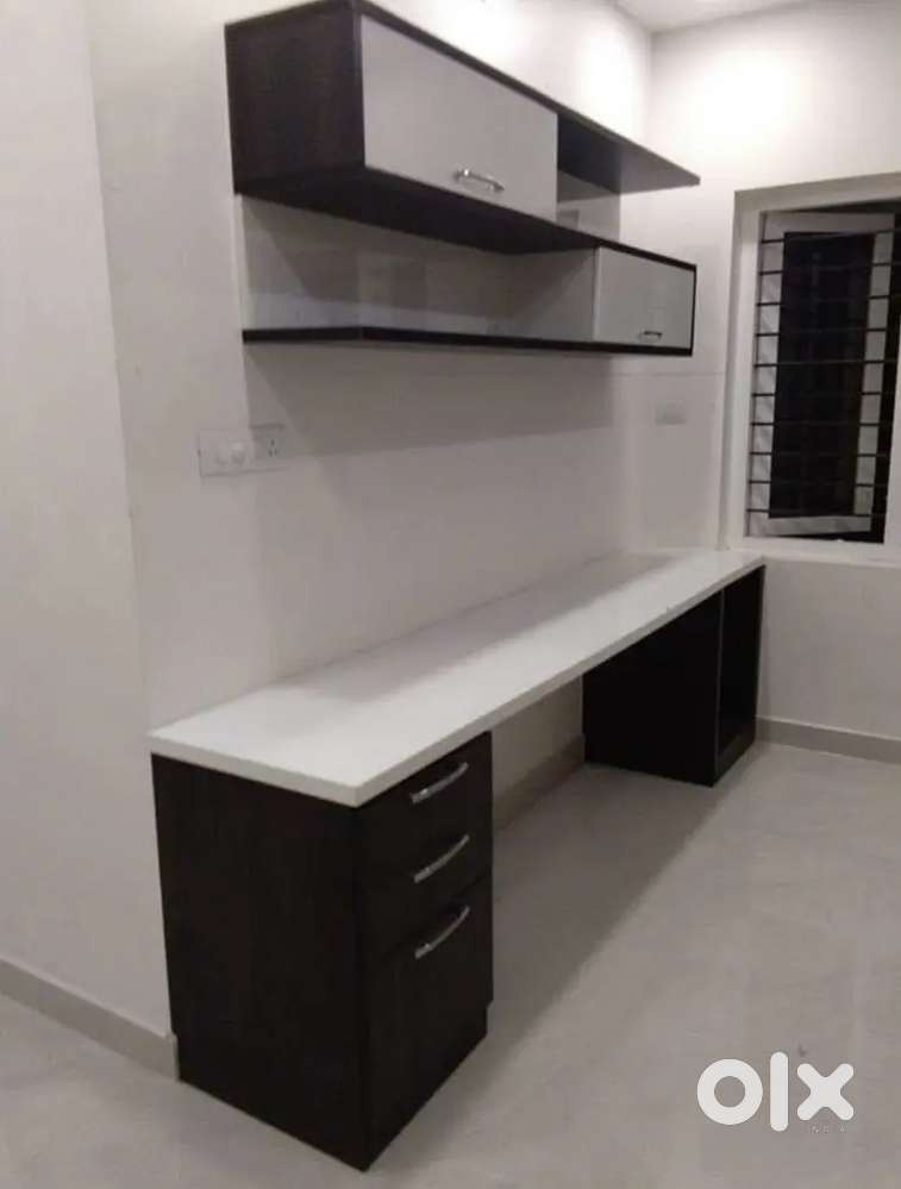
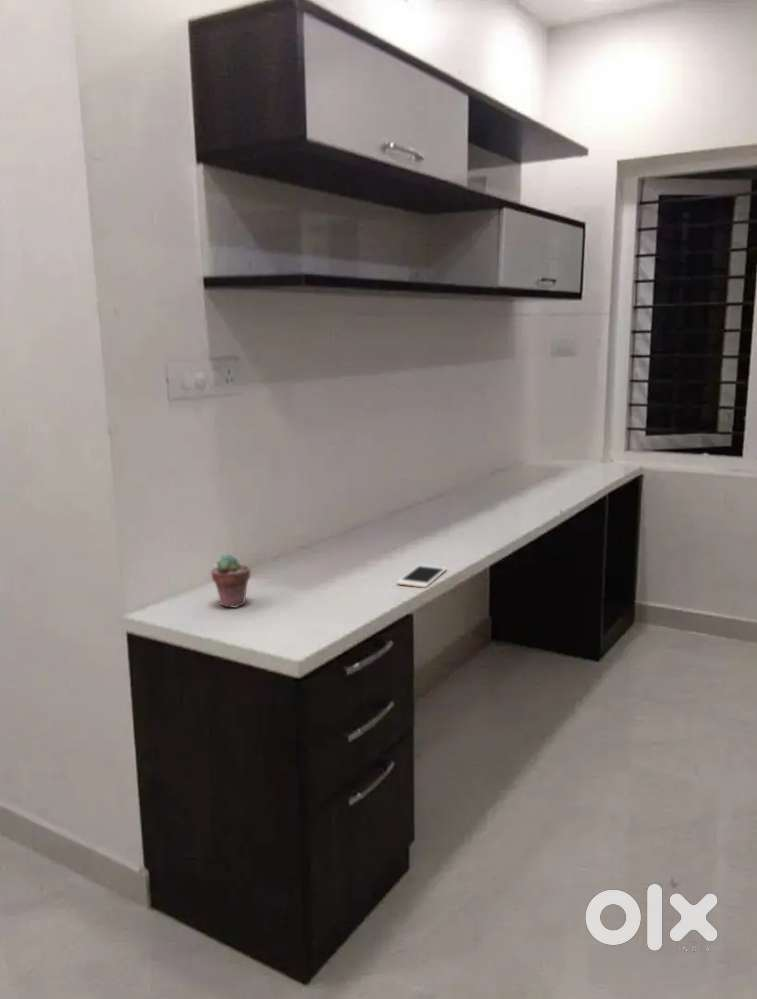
+ cell phone (422, 575)
+ potted succulent (231, 579)
